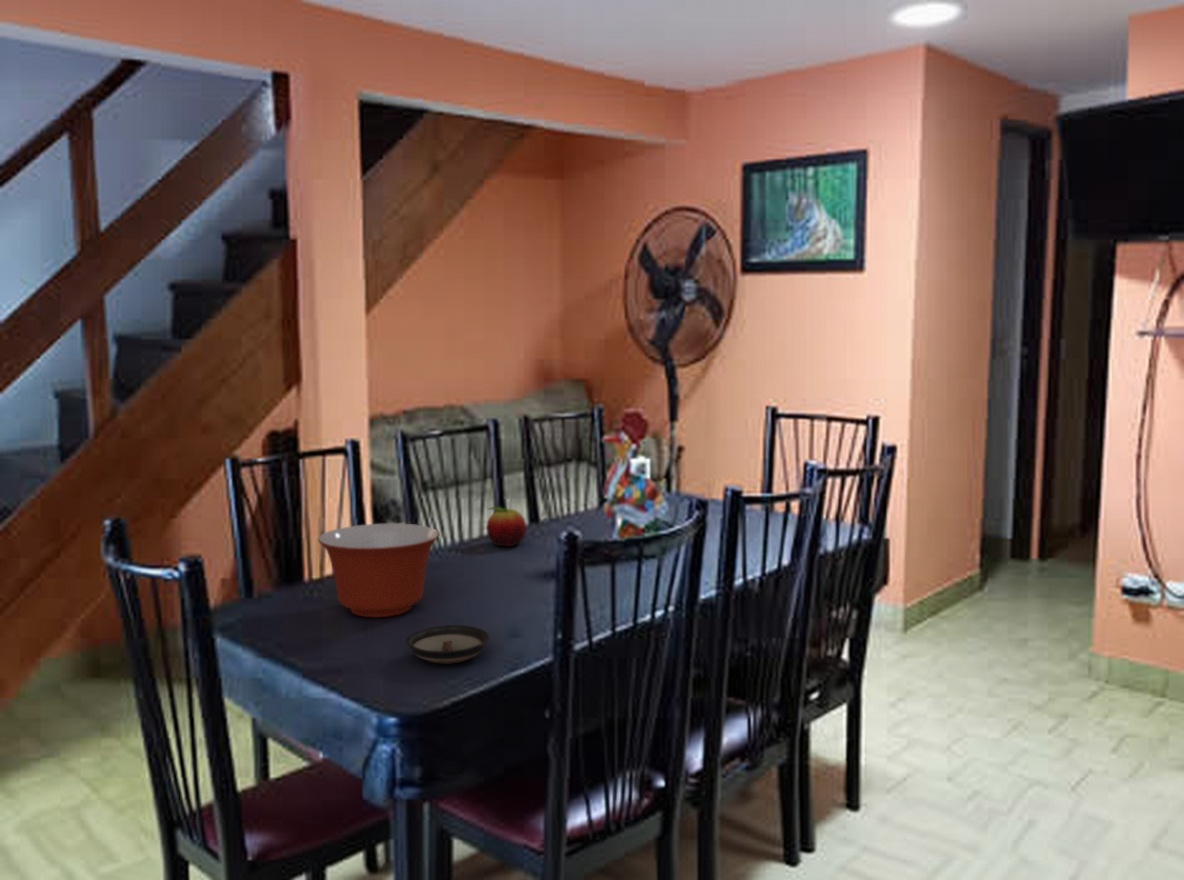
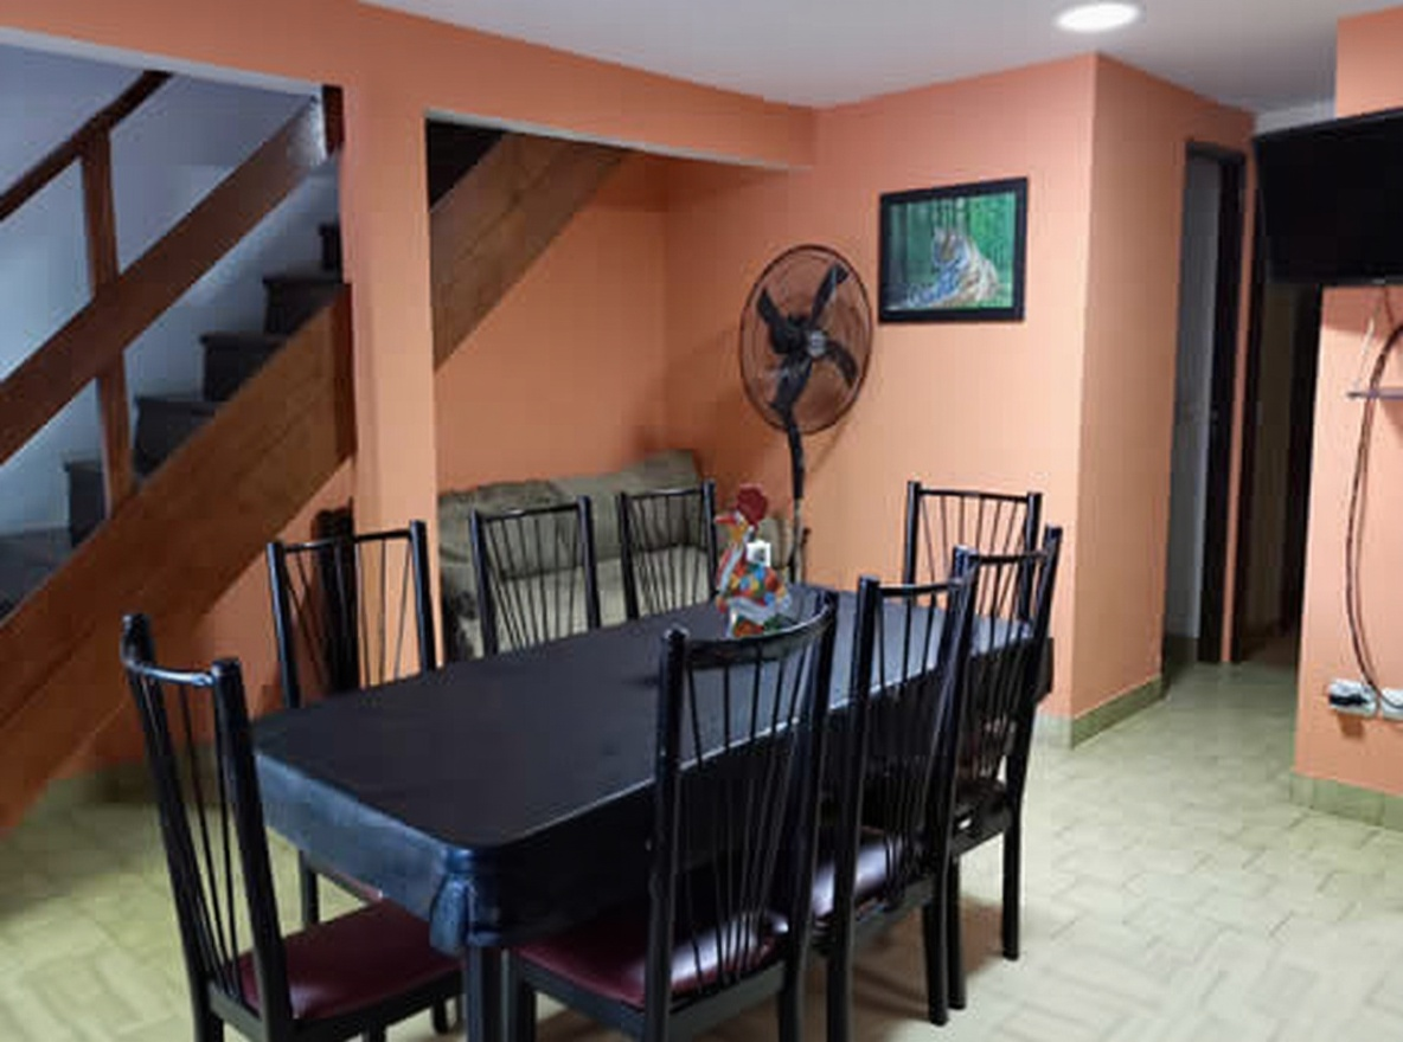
- mixing bowl (380, 571)
- fruit (506, 525)
- saucer (448, 647)
